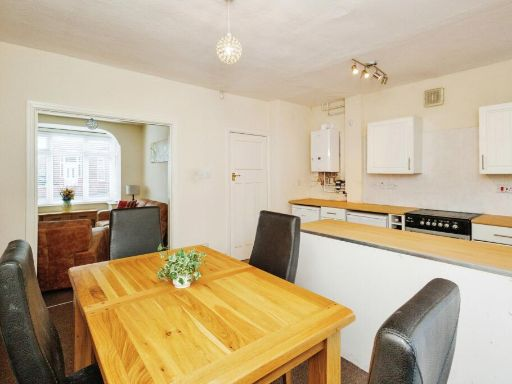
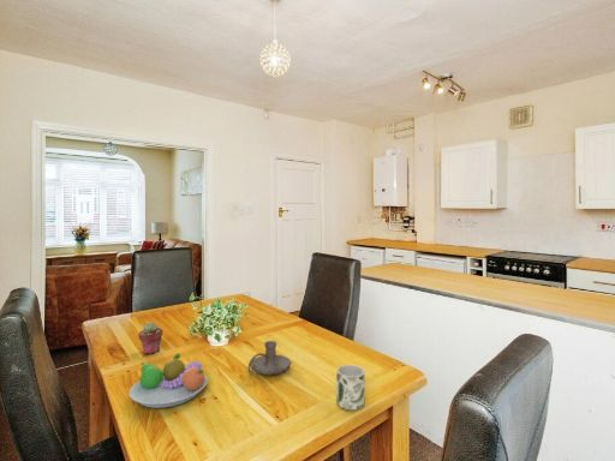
+ potted succulent (150, 336)
+ candle holder (267, 357)
+ mug (353, 384)
+ fruit bowl (168, 377)
